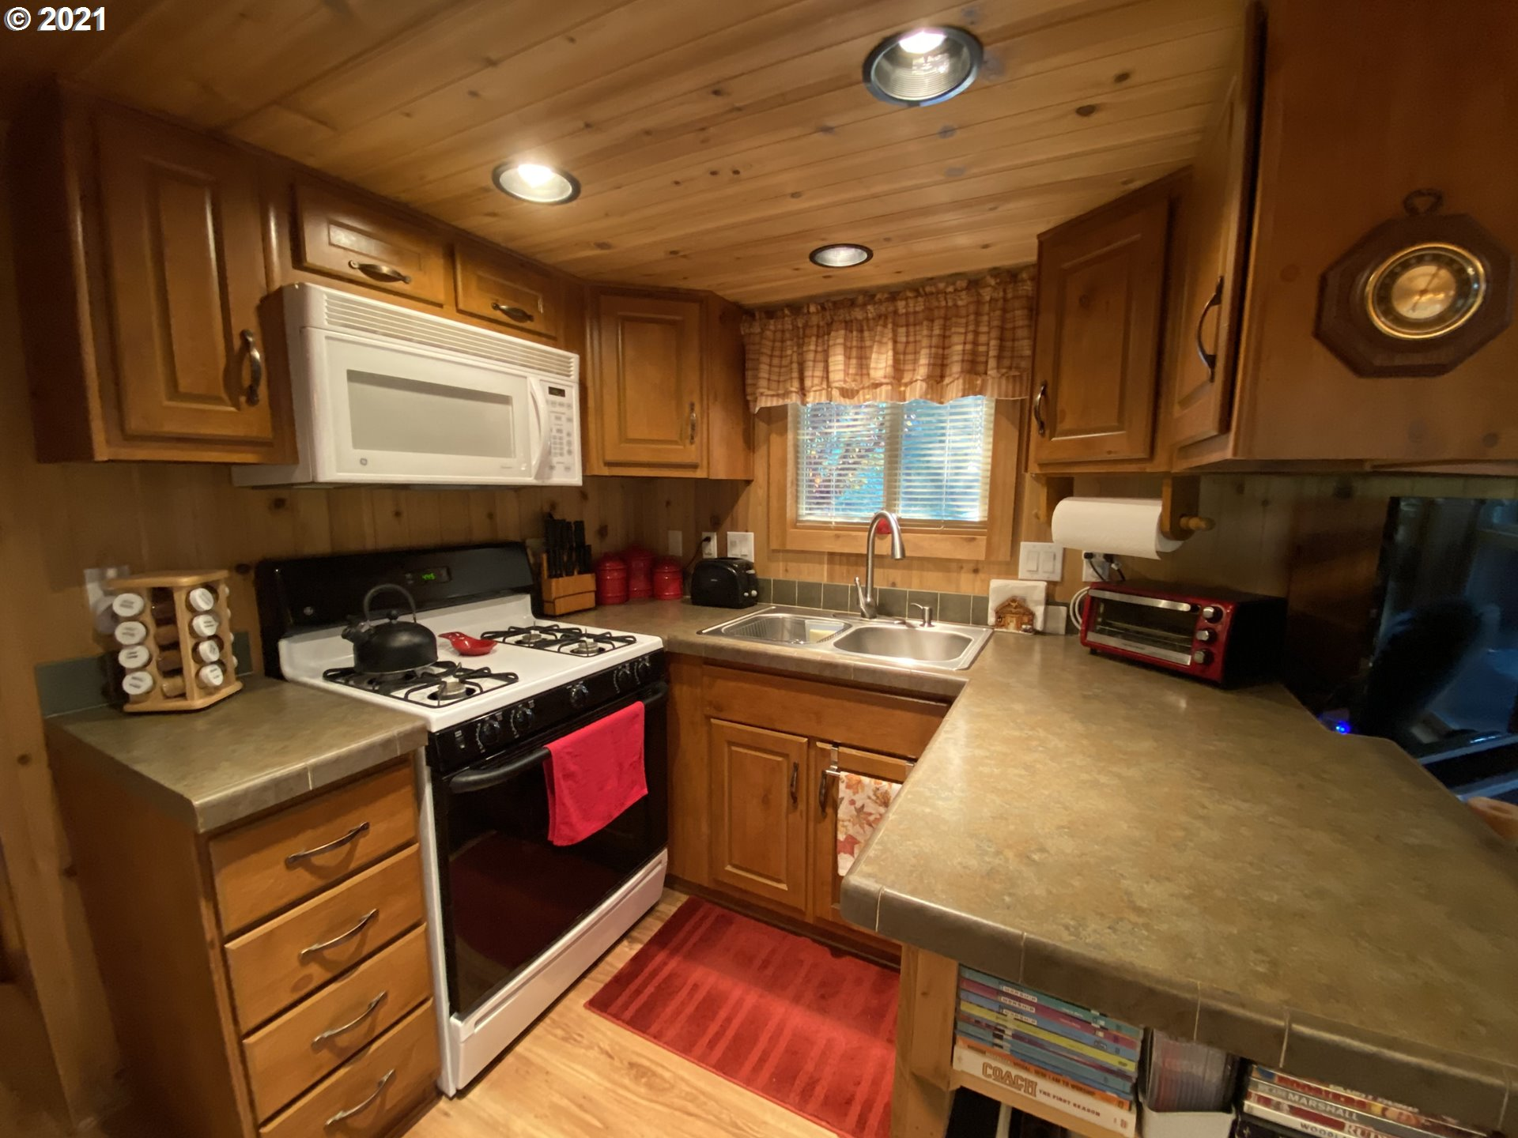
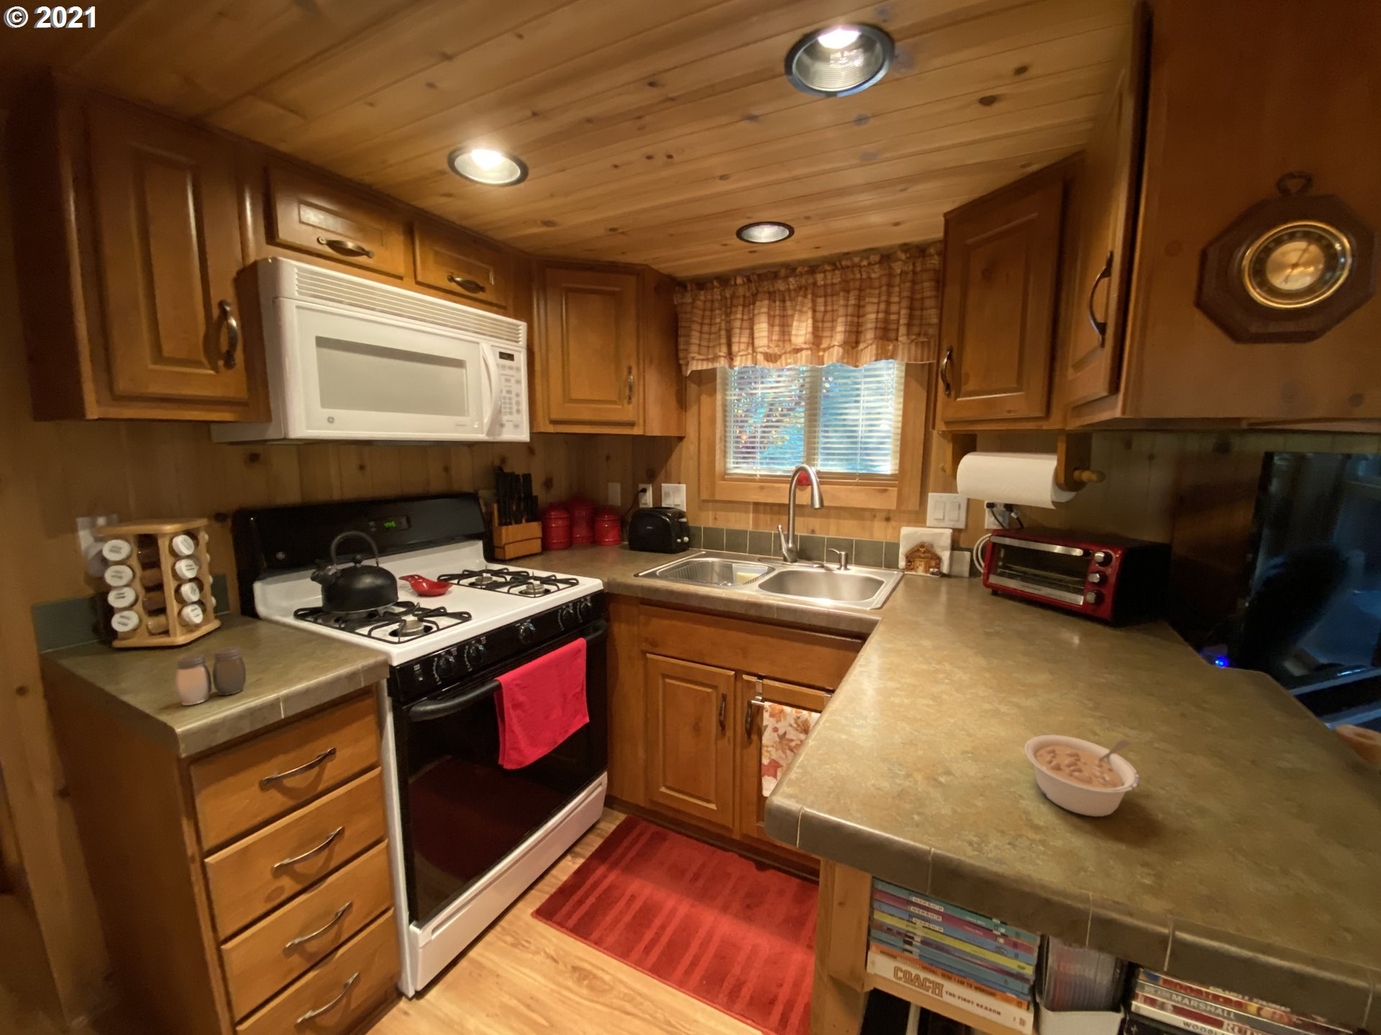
+ salt and pepper shaker (212, 674)
+ legume (1078, 772)
